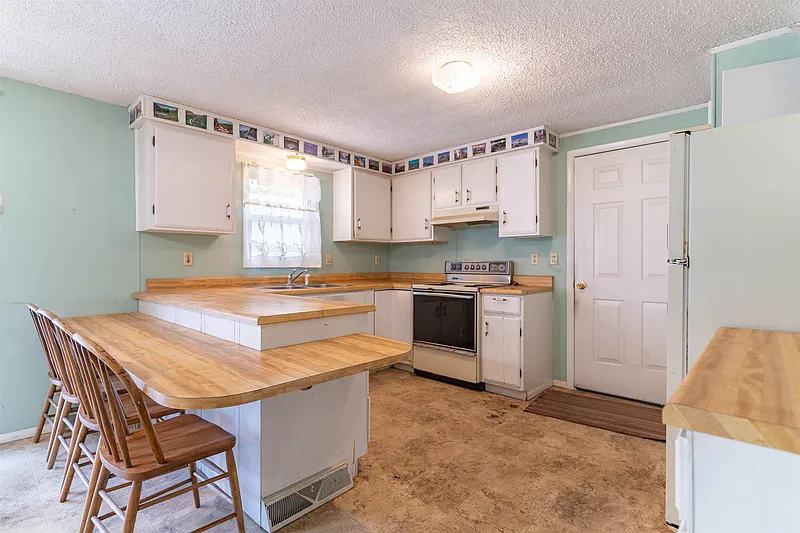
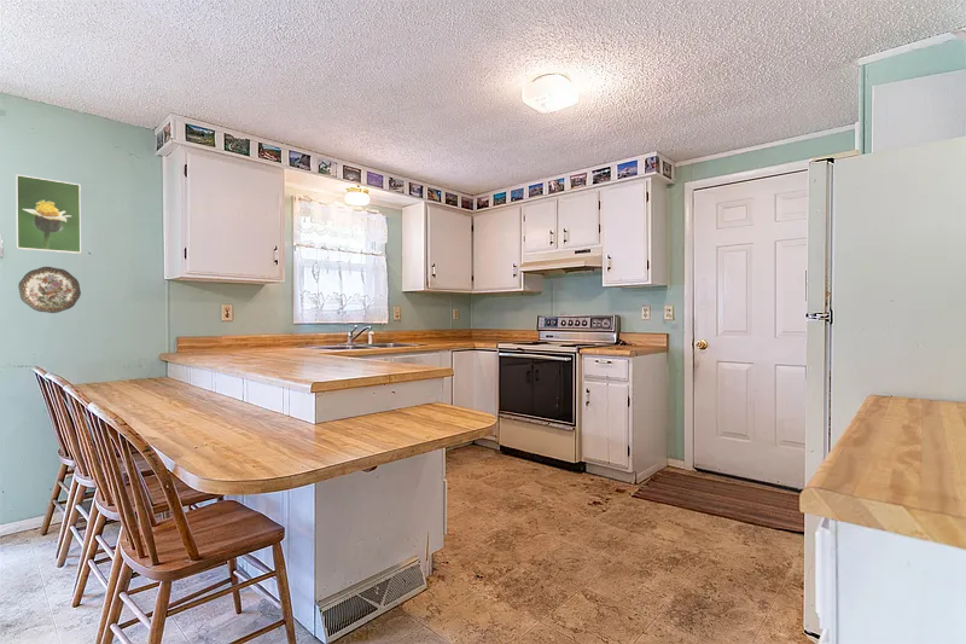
+ decorative plate (50, 290)
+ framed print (50, 215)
